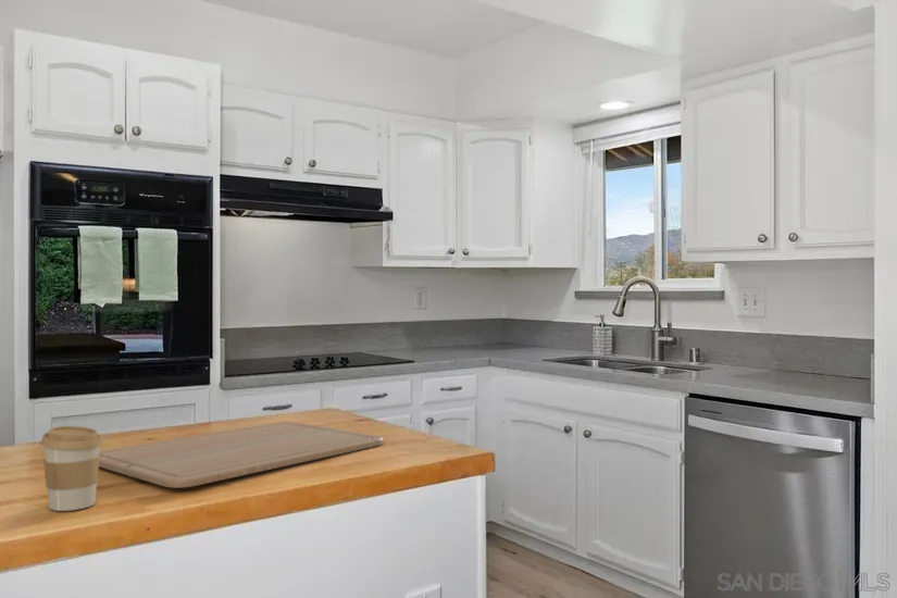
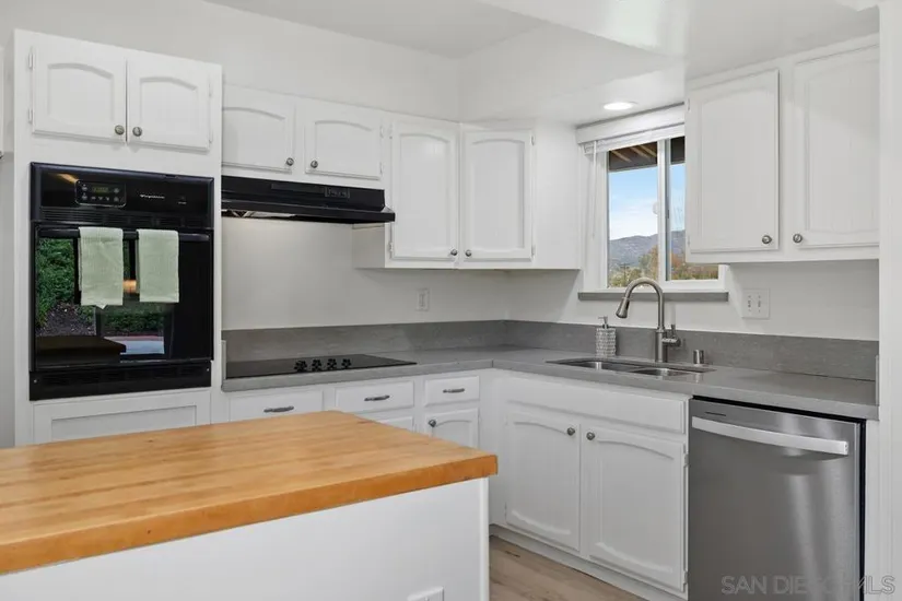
- coffee cup (72, 465)
- chopping board (242, 448)
